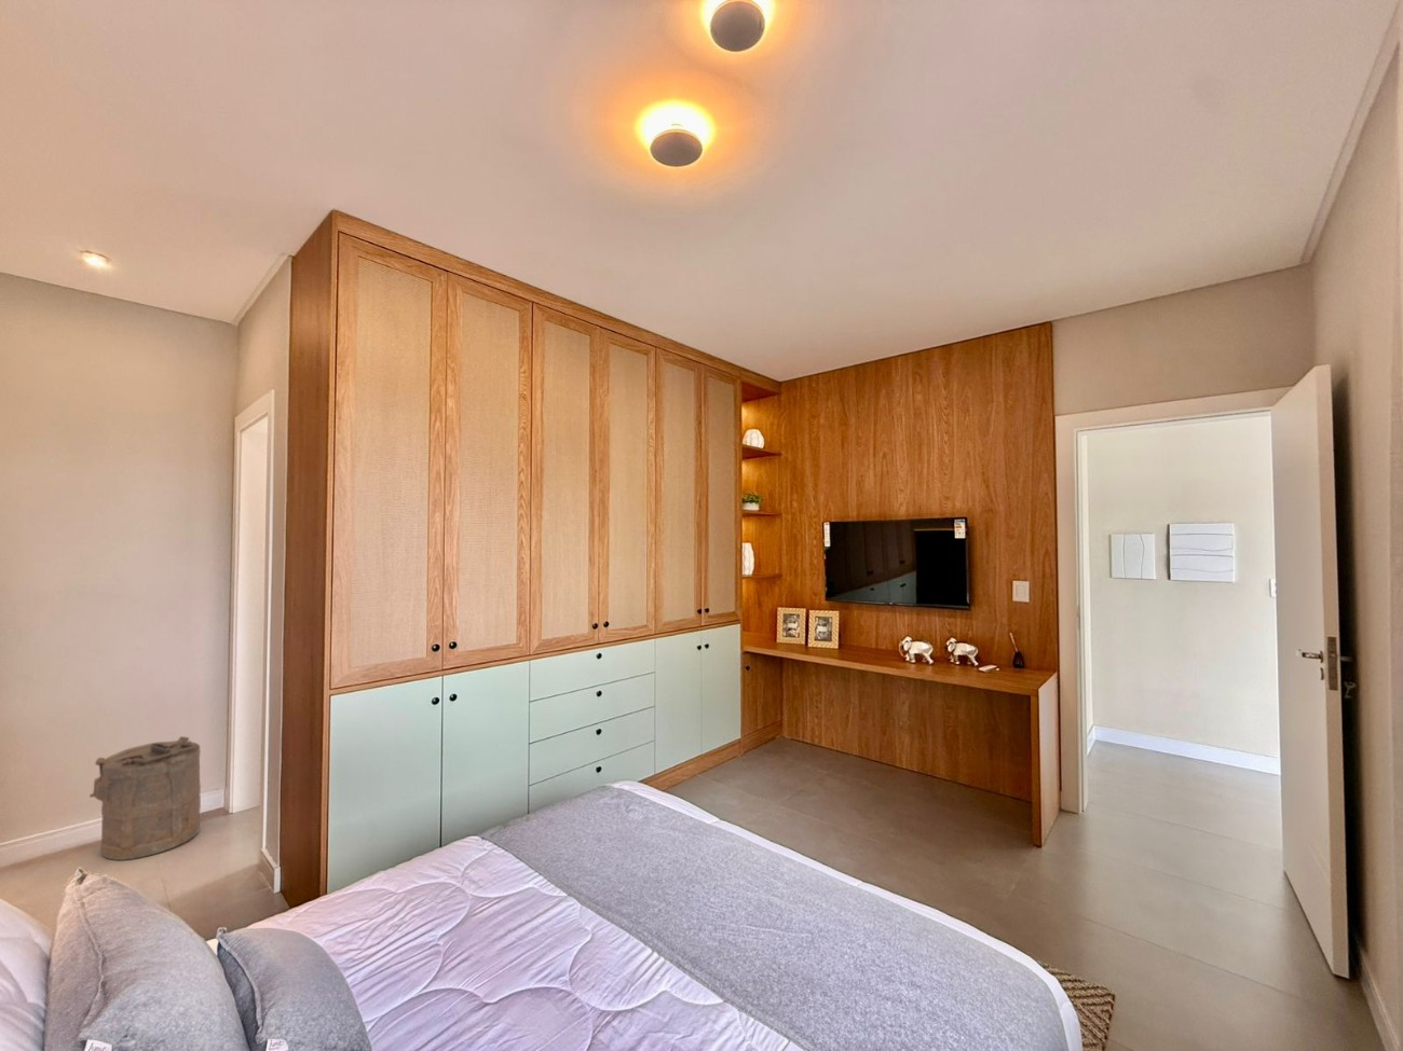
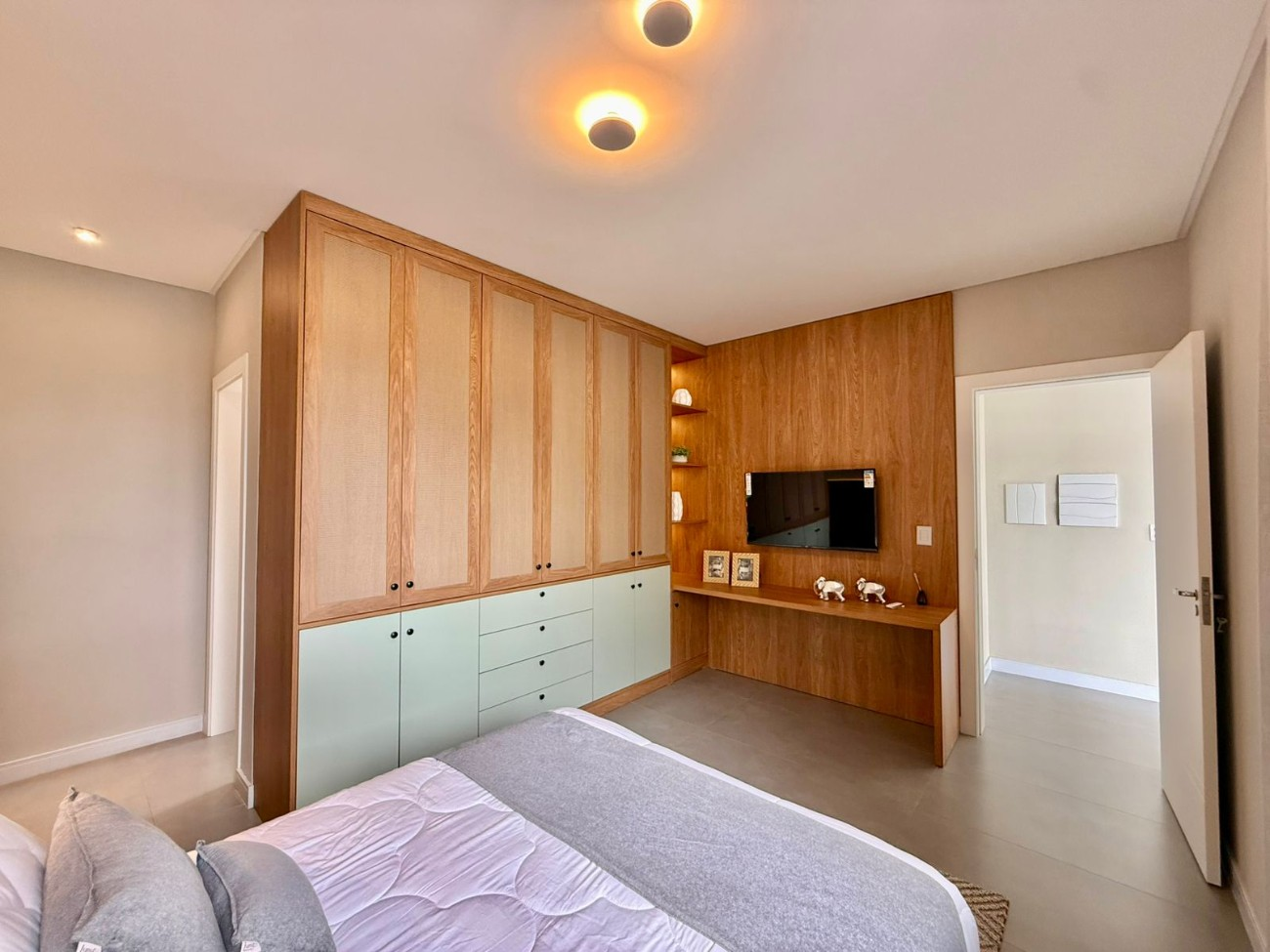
- laundry hamper (147, 793)
